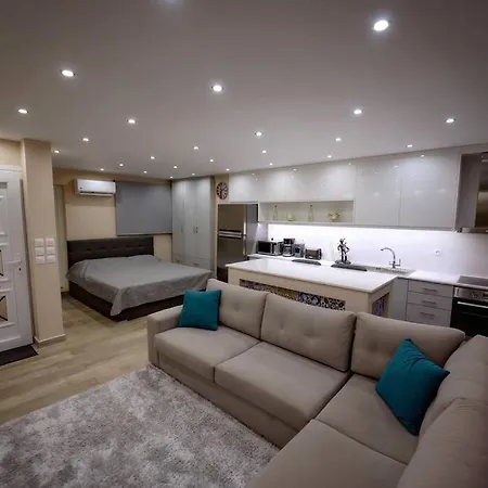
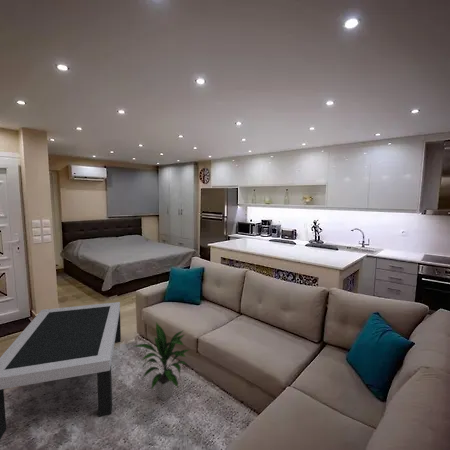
+ indoor plant (166, 361)
+ coffee table (70, 353)
